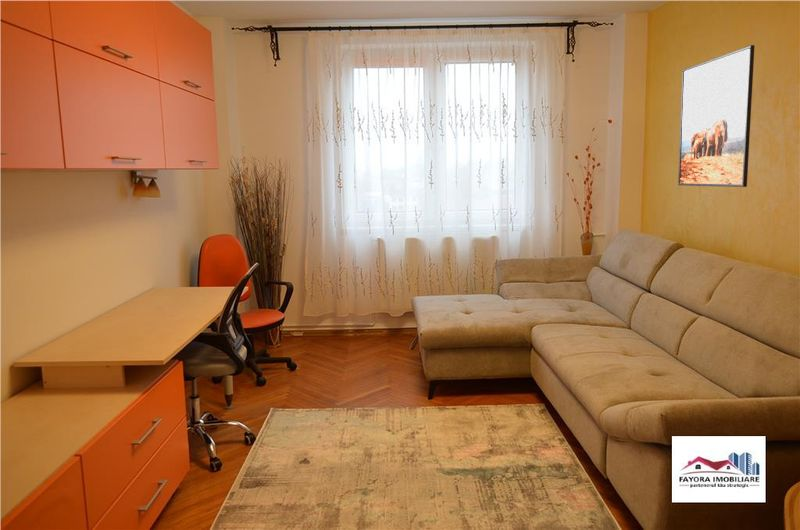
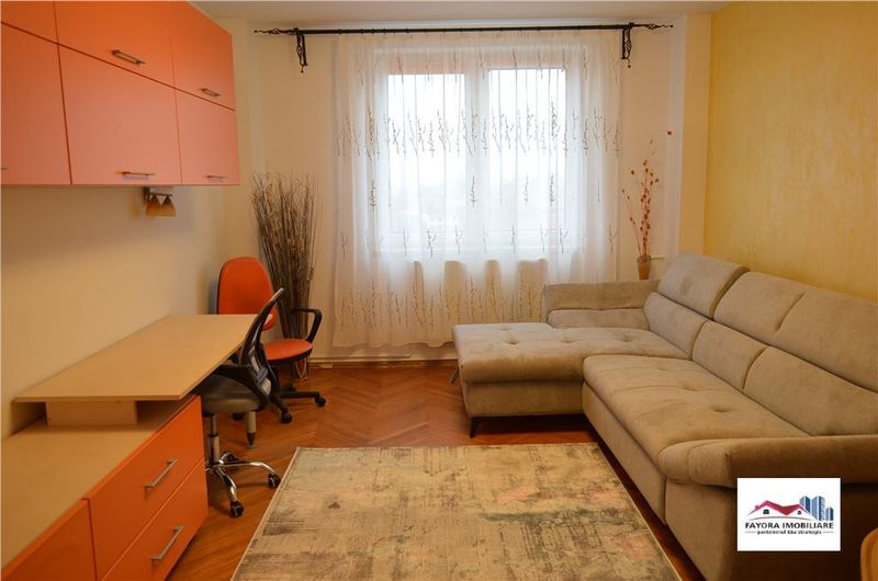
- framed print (711, 123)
